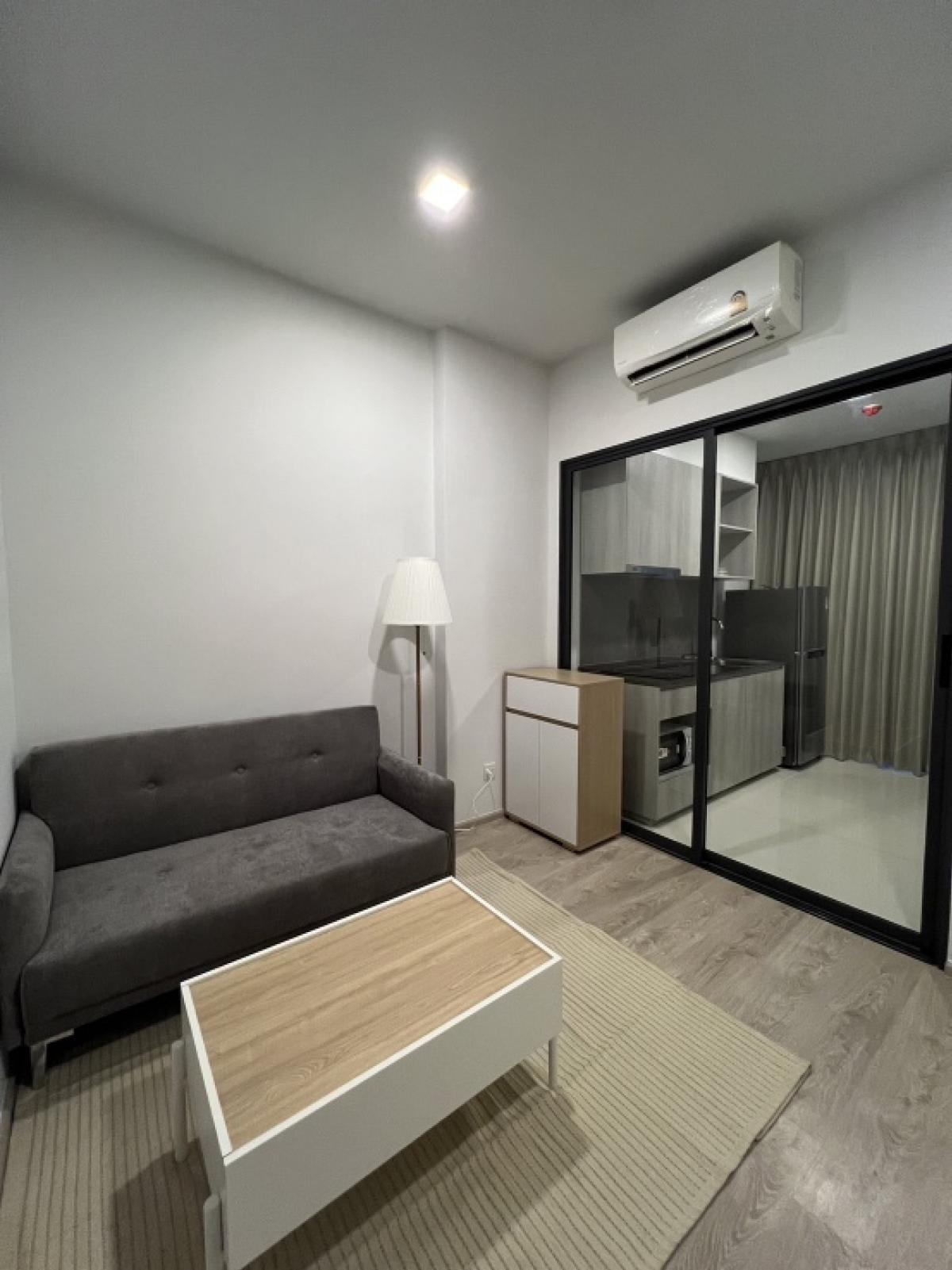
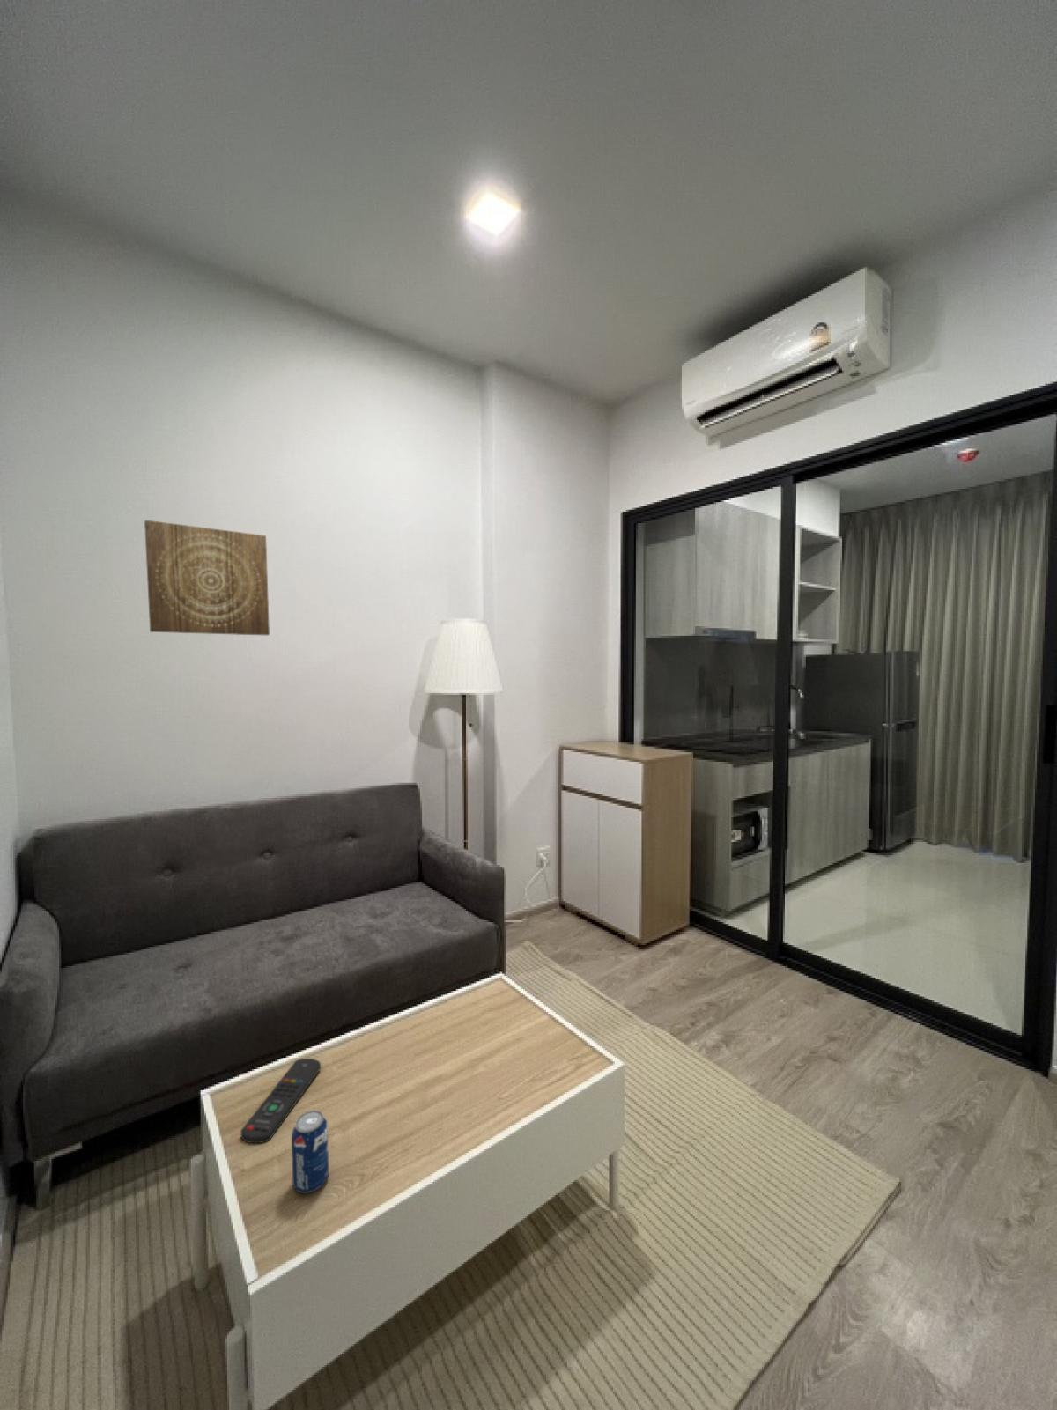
+ remote control (283, 1097)
+ beverage can (310, 1150)
+ wall art (211, 582)
